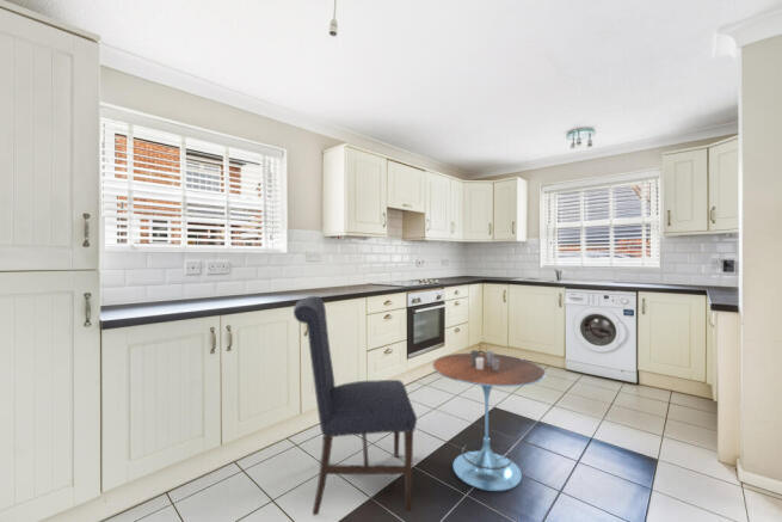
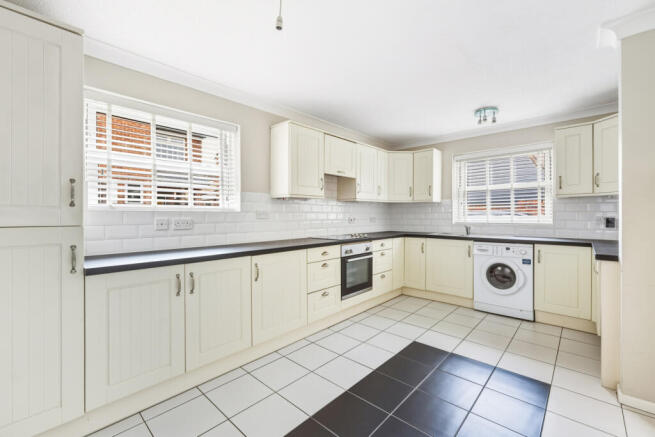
- side table (486, 409)
- chair (352, 391)
